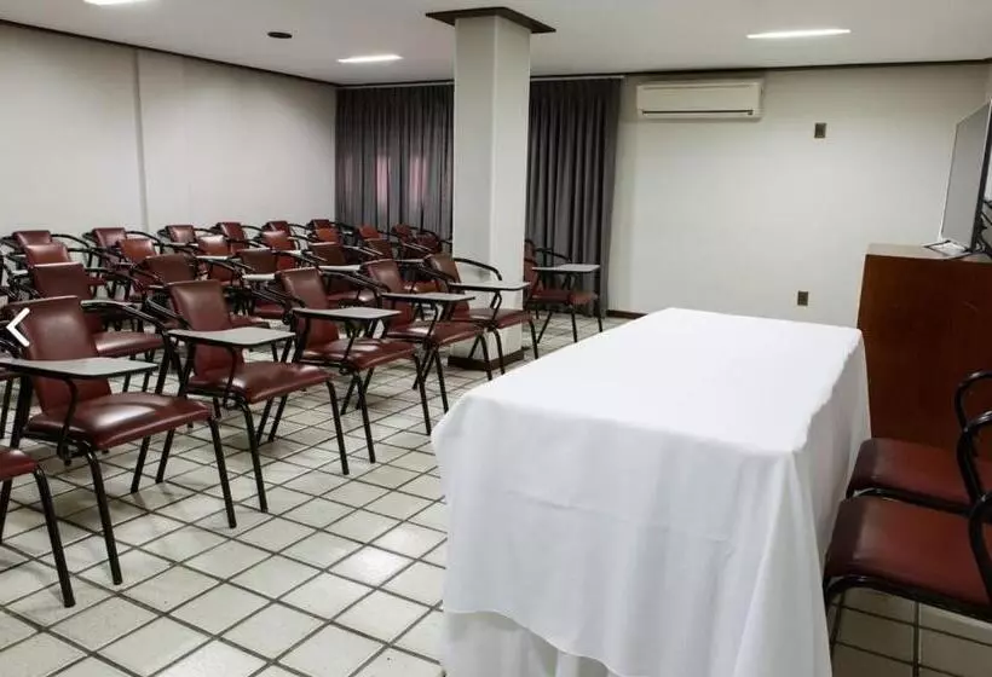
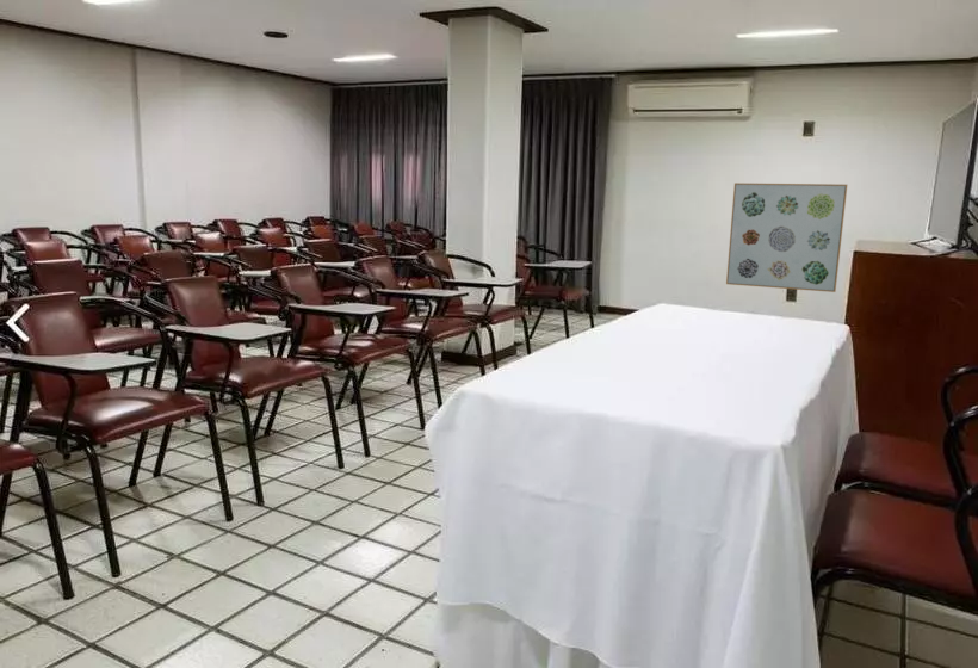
+ wall art (784, 236)
